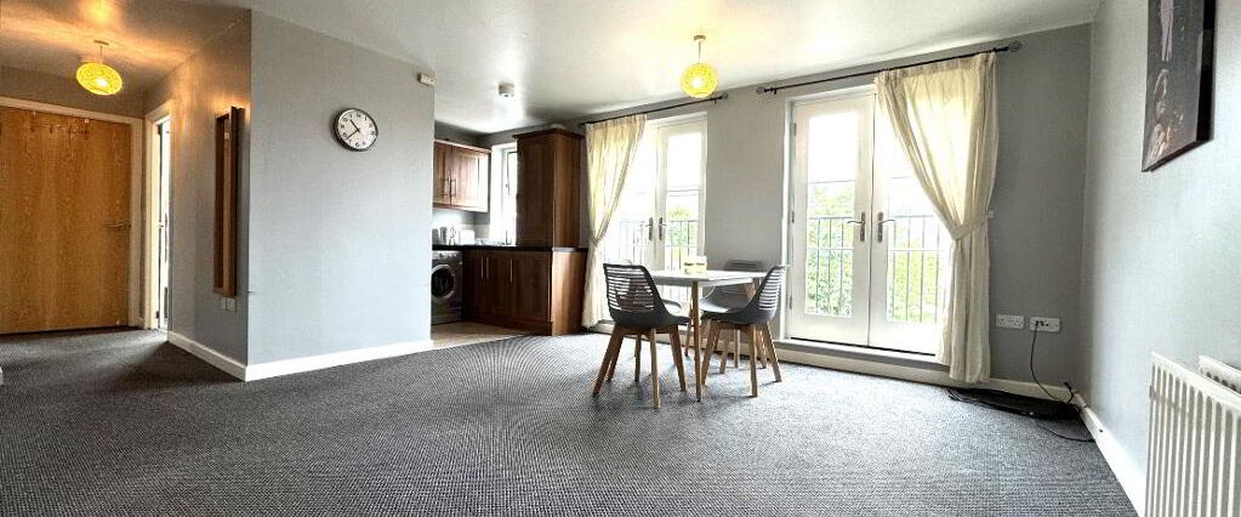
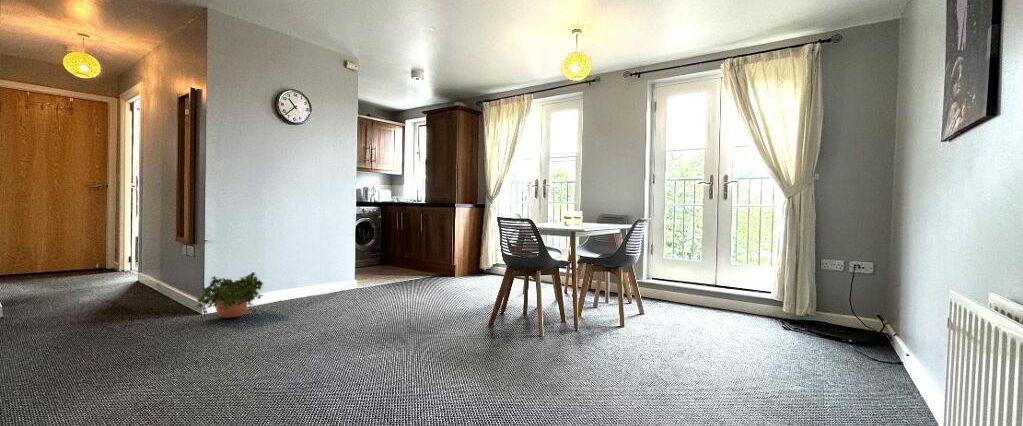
+ potted plant (230, 296)
